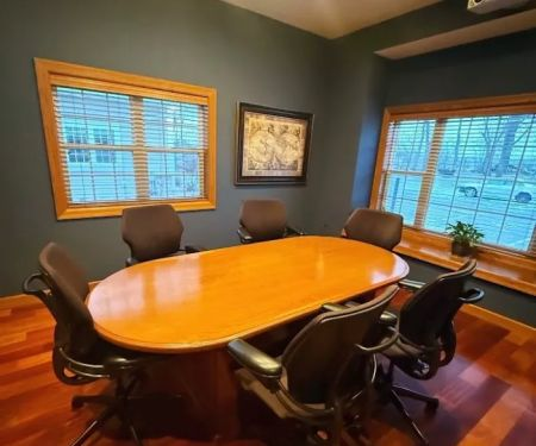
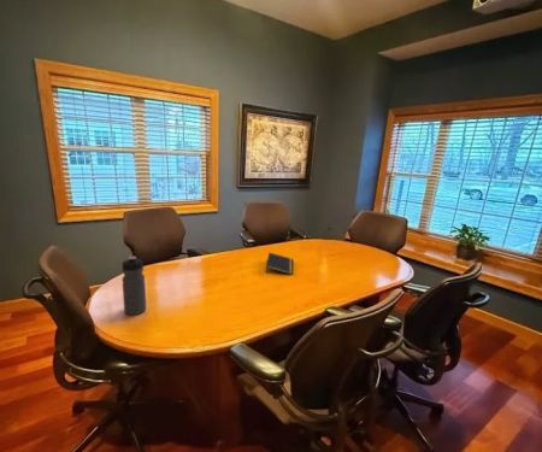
+ water bottle (134, 283)
+ notepad (279, 263)
